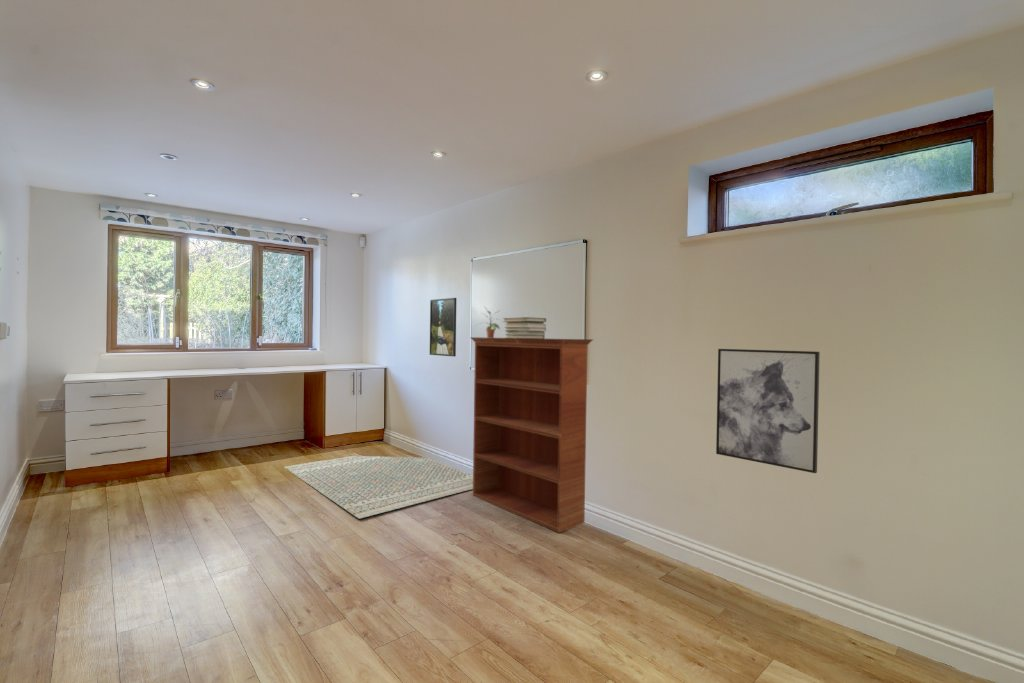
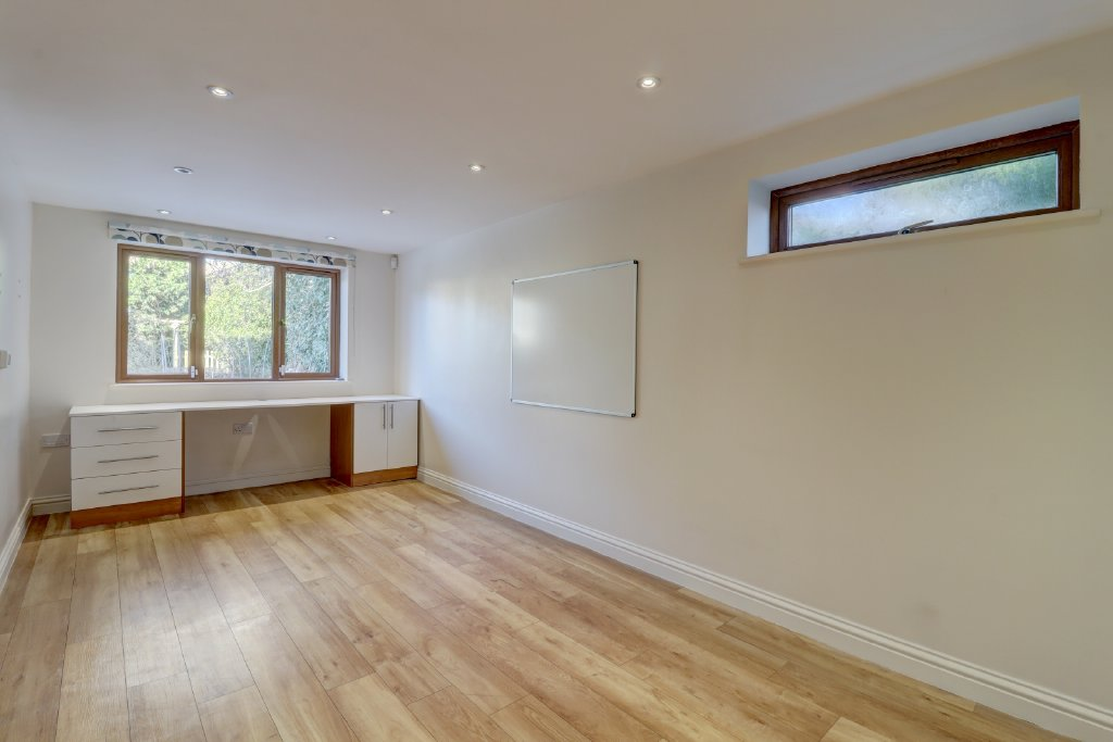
- book stack (524, 328)
- potted plant (490, 320)
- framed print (442, 327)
- bookcase (525, 423)
- wall art (764, 406)
- rug (383, 474)
